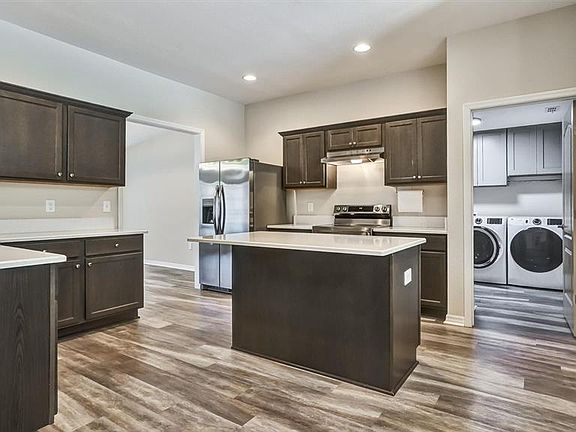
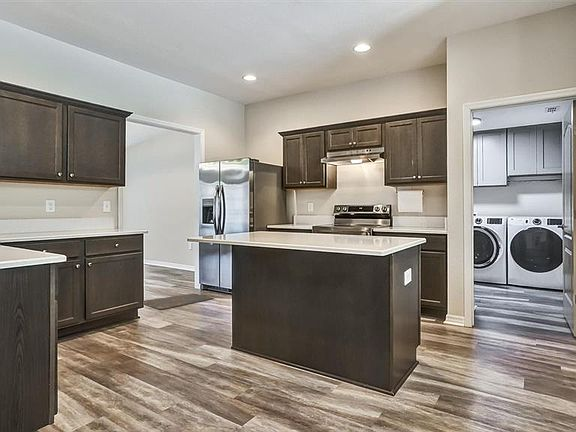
+ doormat (176, 300)
